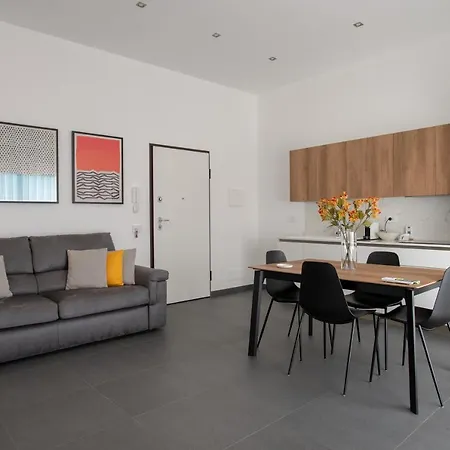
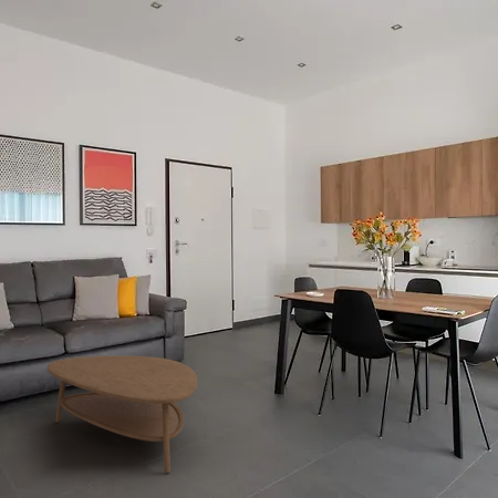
+ coffee table (128, 402)
